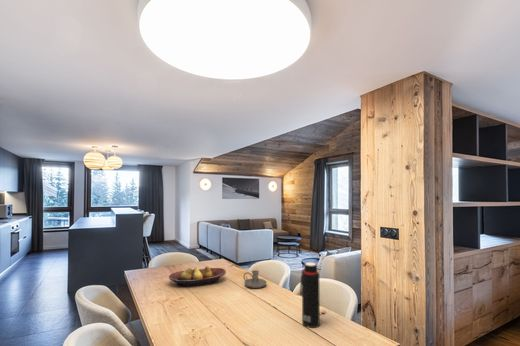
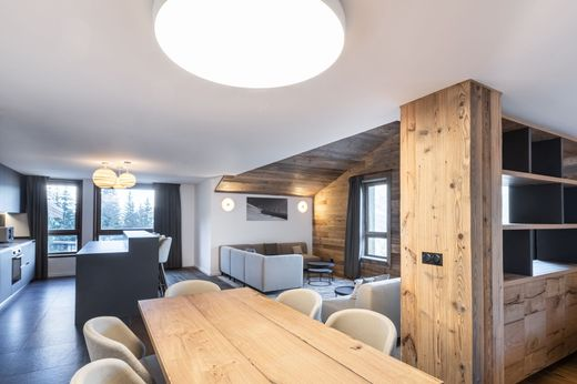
- water bottle (309, 293)
- fruit bowl (198, 274)
- candle holder (253, 278)
